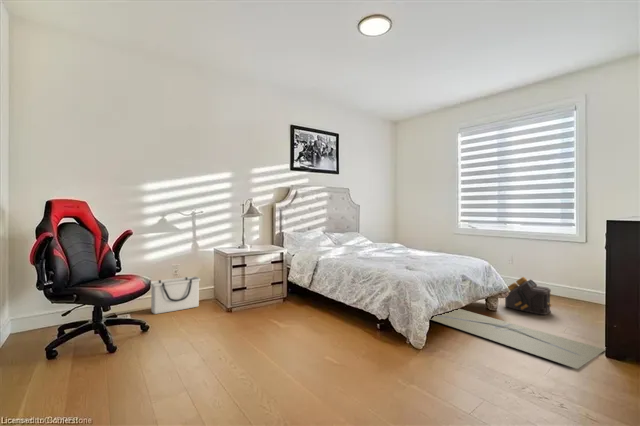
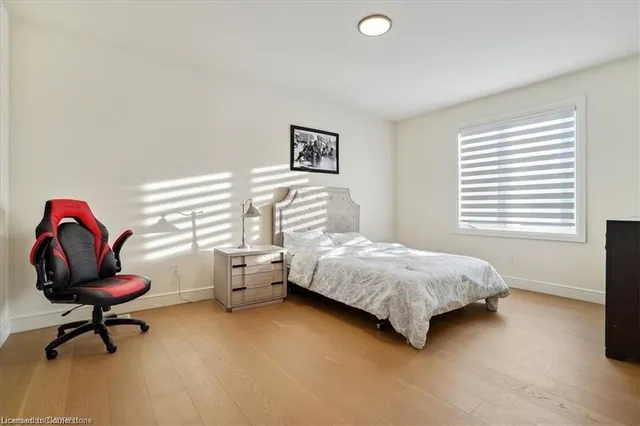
- yoga mat (472, 321)
- storage bin (175, 294)
- backpack (528, 293)
